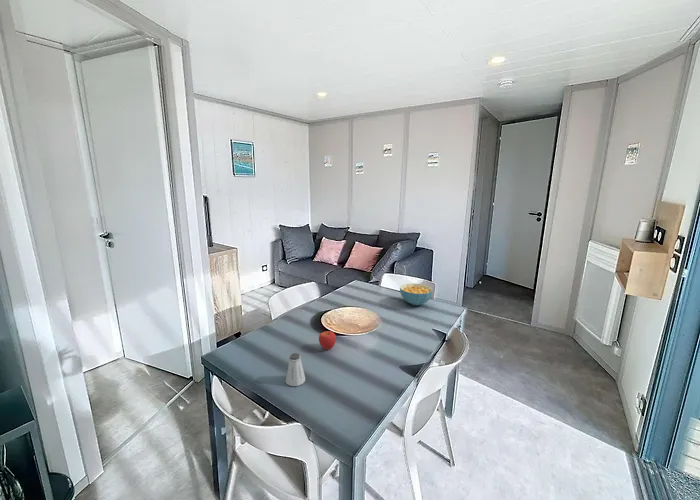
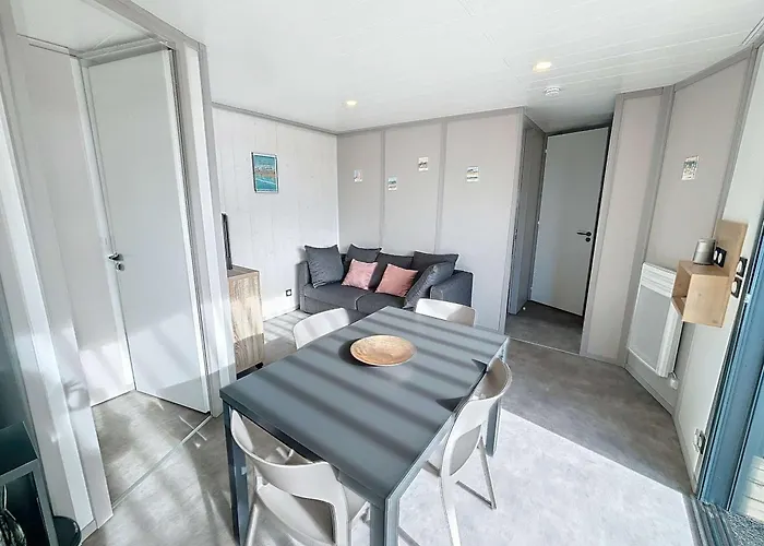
- apple (327, 339)
- cereal bowl (415, 296)
- saltshaker (295, 367)
